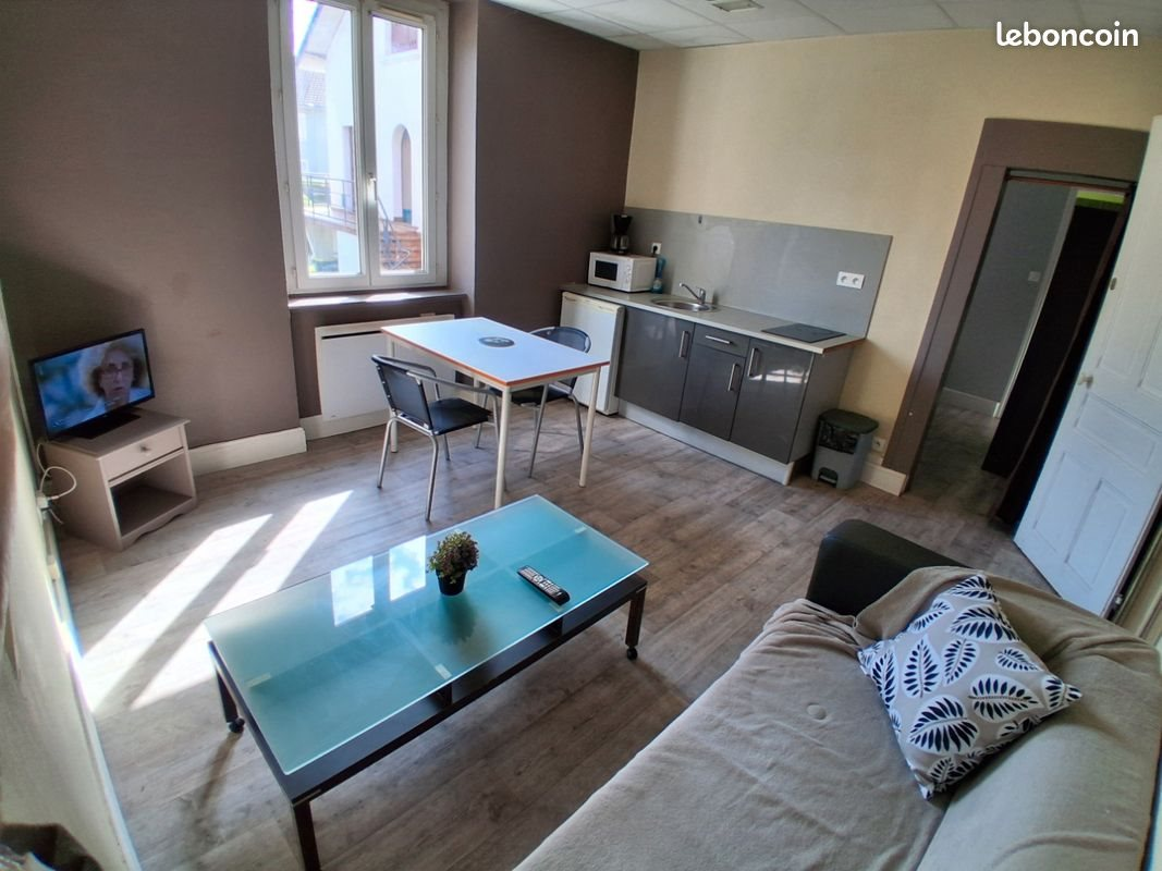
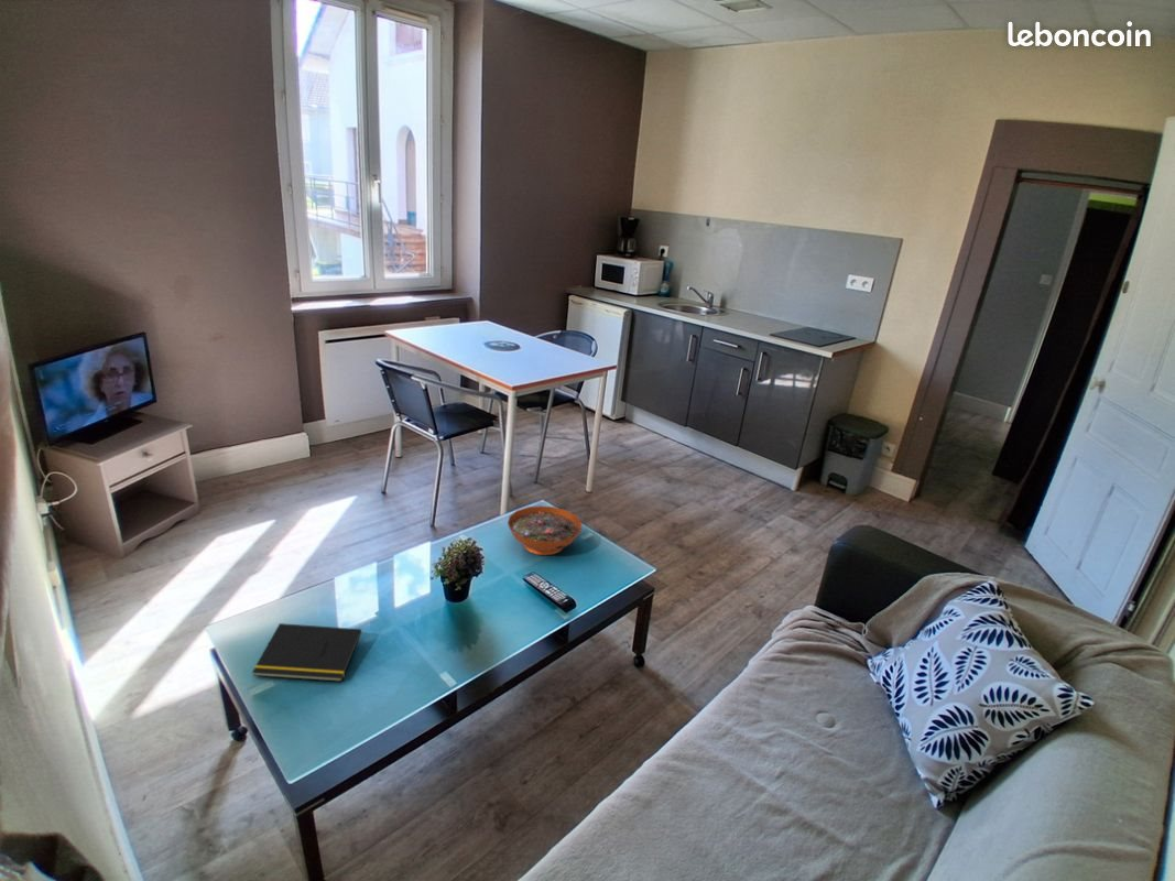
+ notepad (309, 651)
+ decorative bowl (544, 533)
